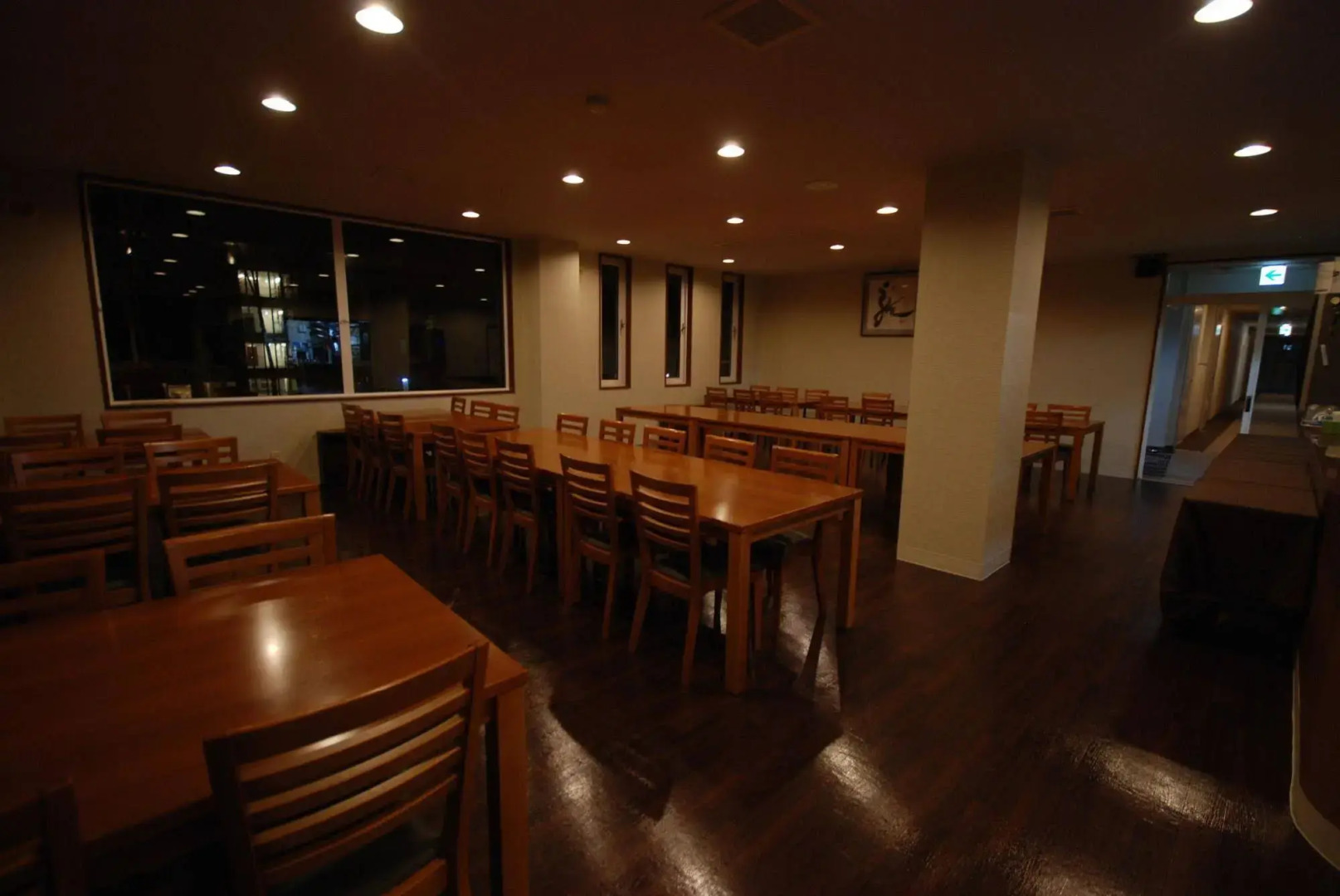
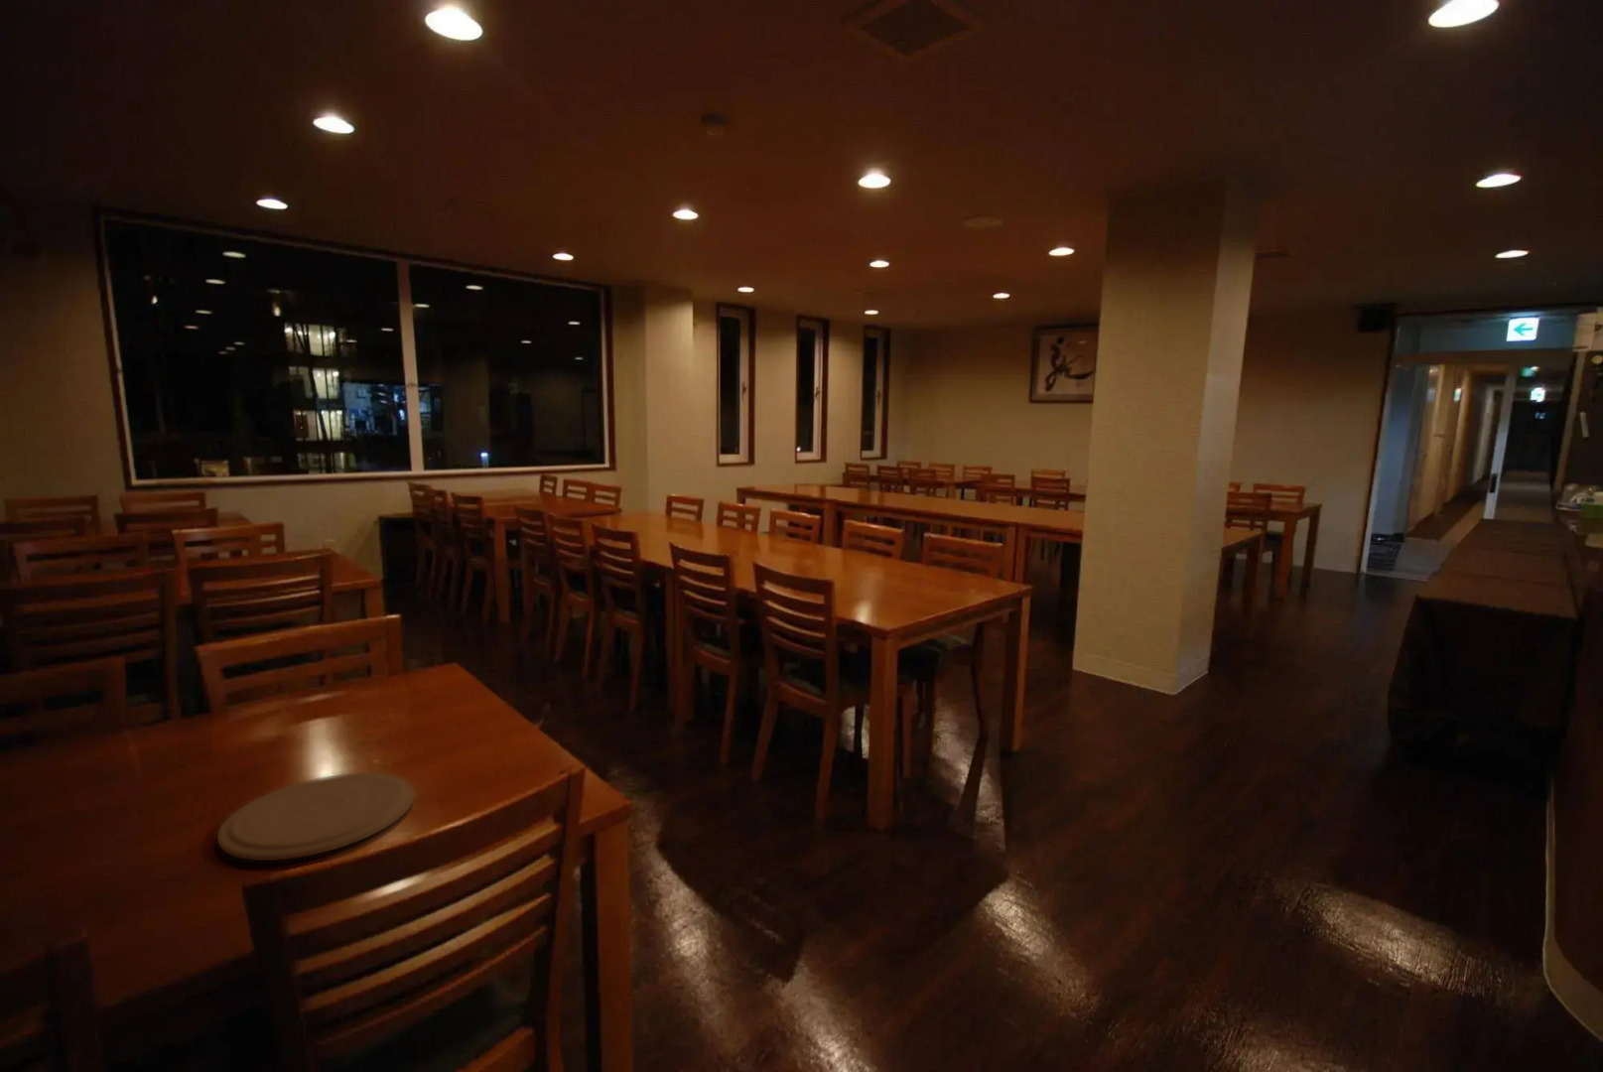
+ plate (321, 810)
